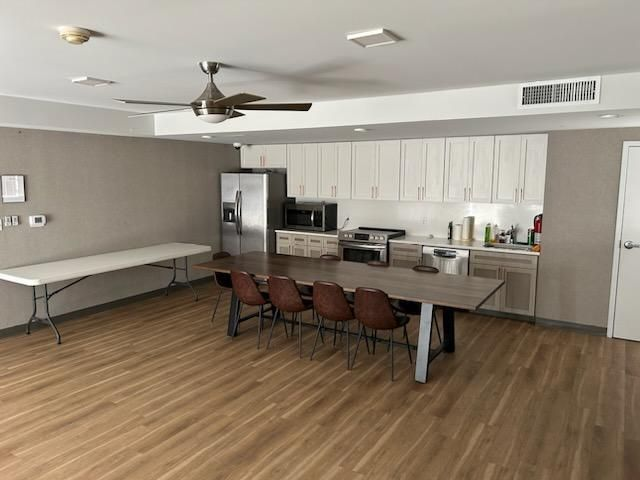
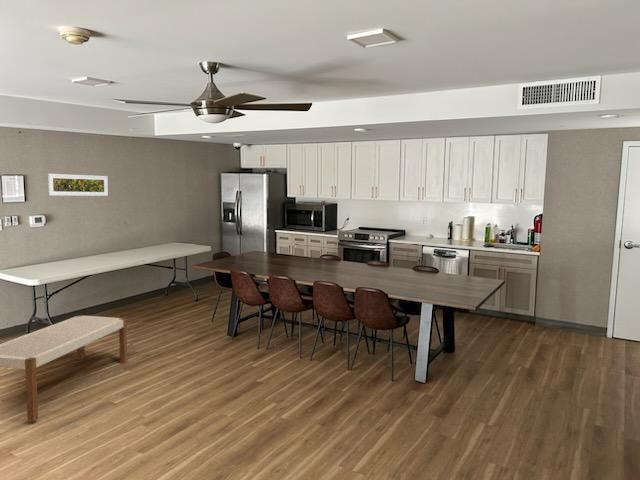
+ bench (57, 357)
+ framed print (79, 185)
